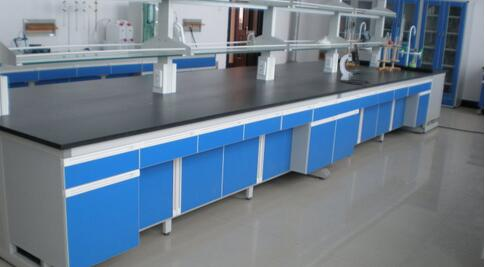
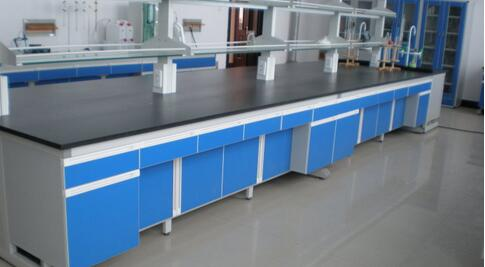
- microscope (355, 63)
